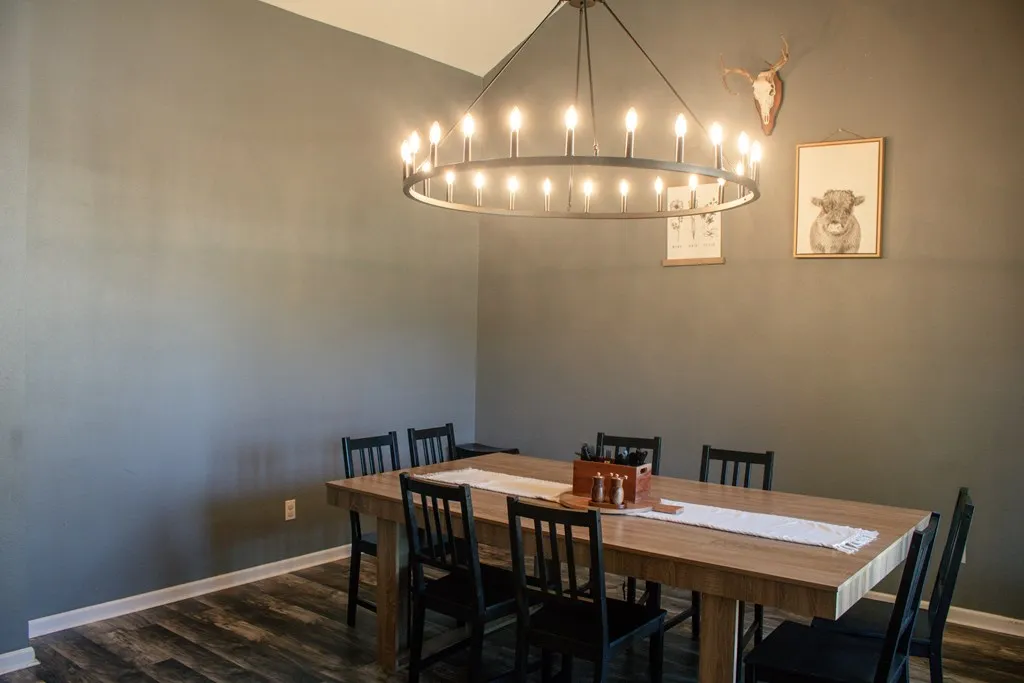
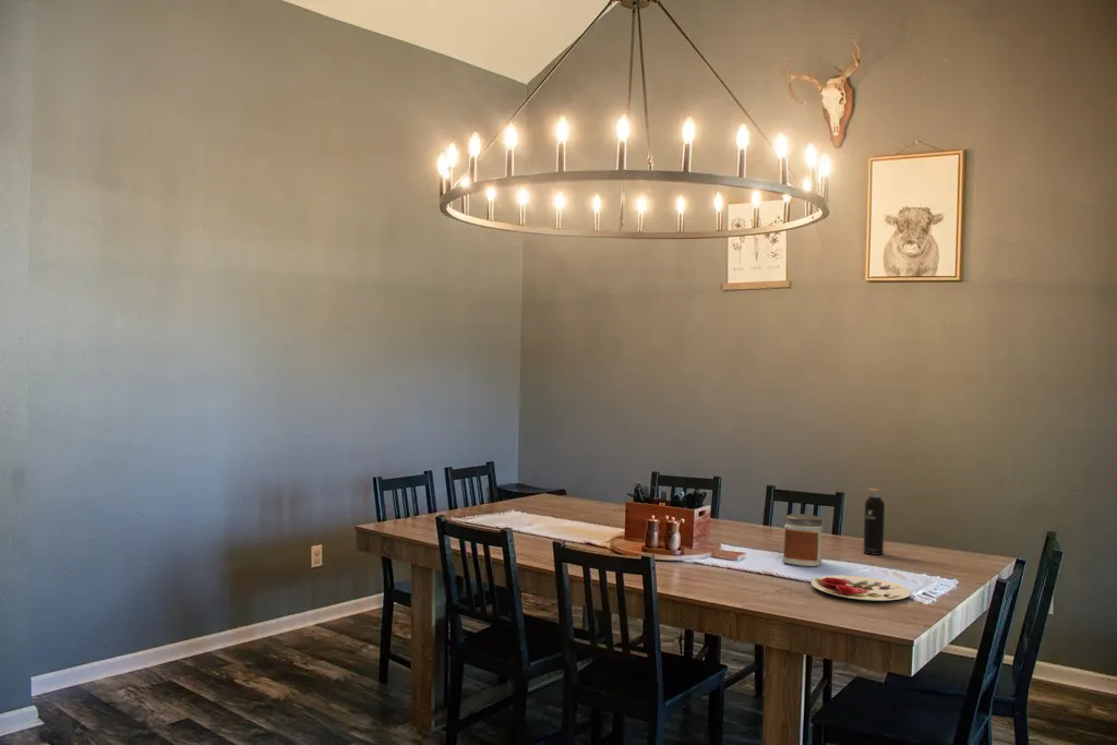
+ jar (803, 539)
+ plate (860, 586)
+ water bottle (874, 517)
